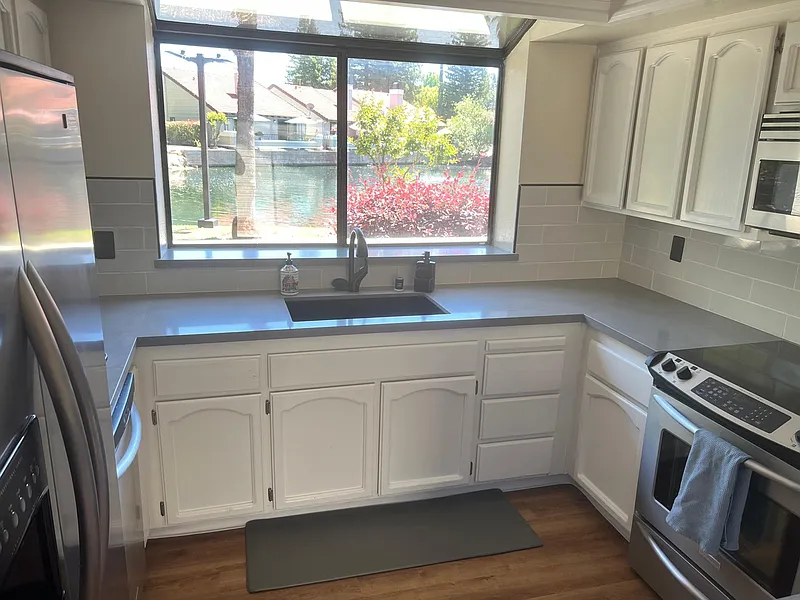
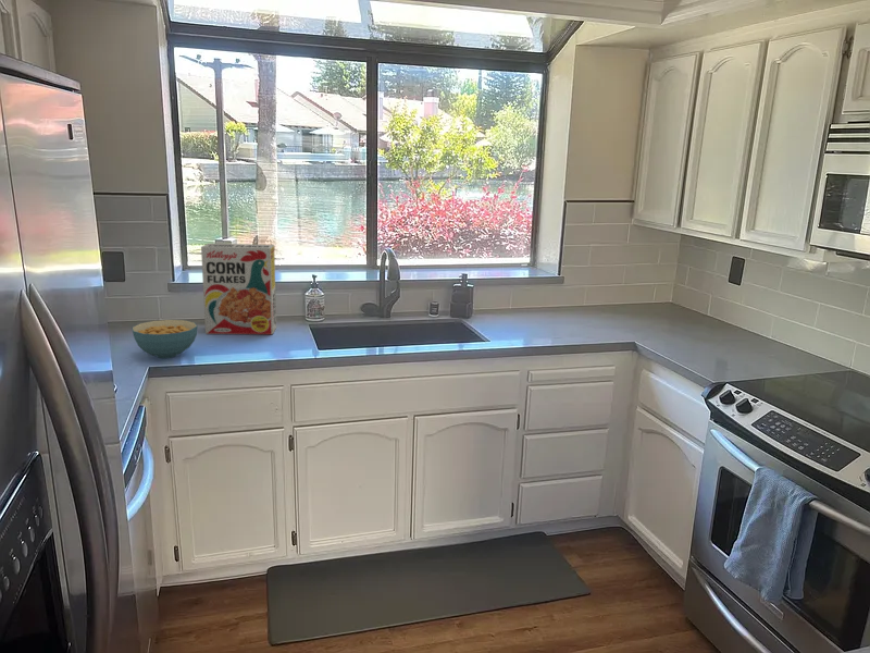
+ cereal box (239, 288)
+ cereal bowl (165, 341)
